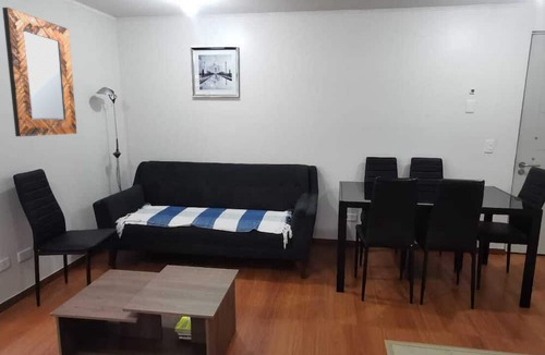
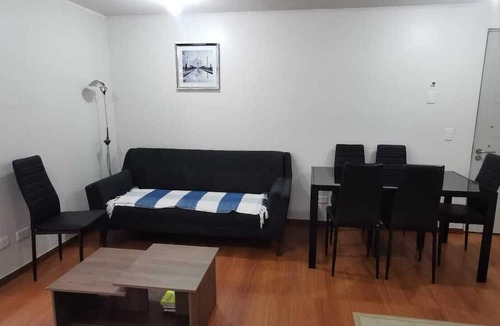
- home mirror (44, 78)
